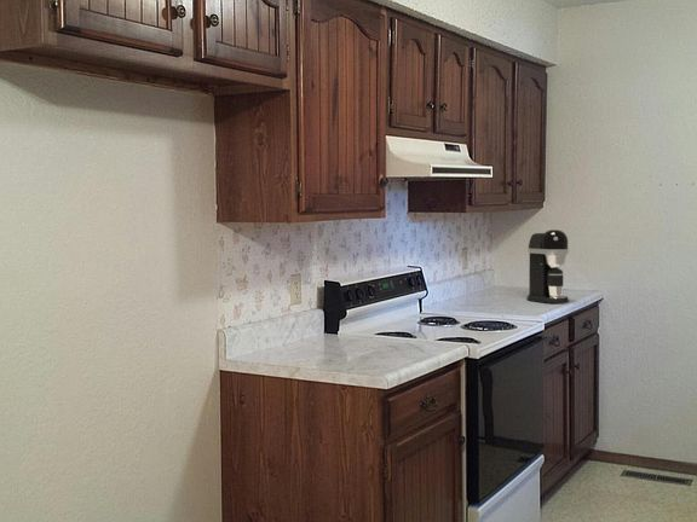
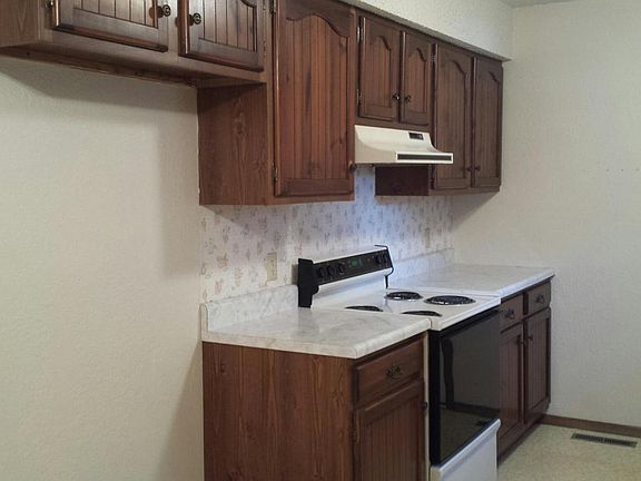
- coffee maker (547, 265)
